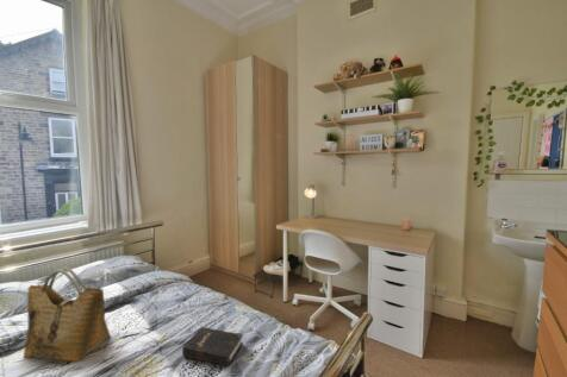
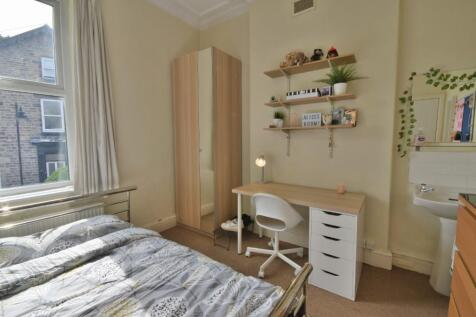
- grocery bag (67, 307)
- hardback book (213, 345)
